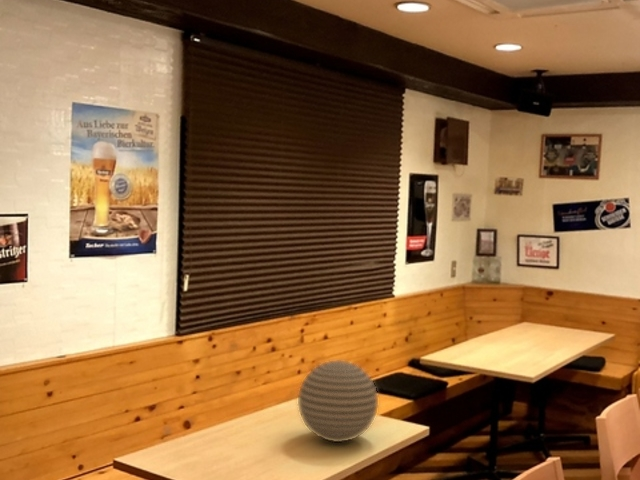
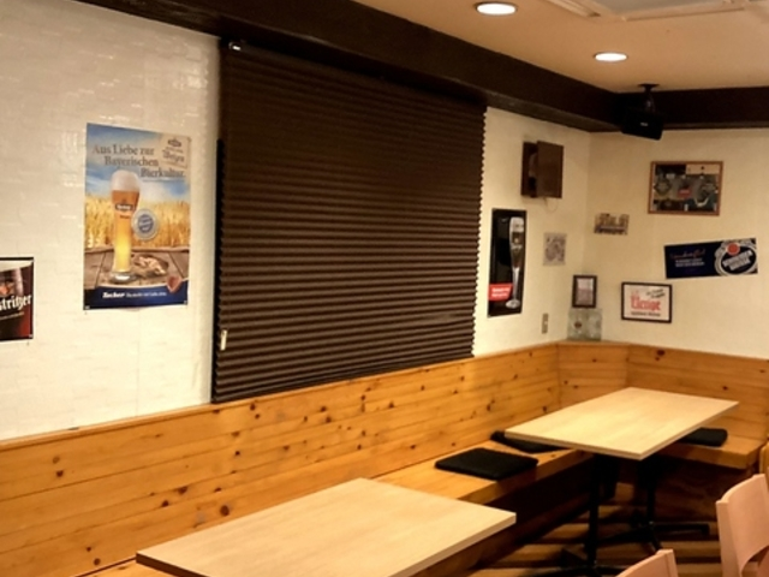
- decorative ball (338, 400)
